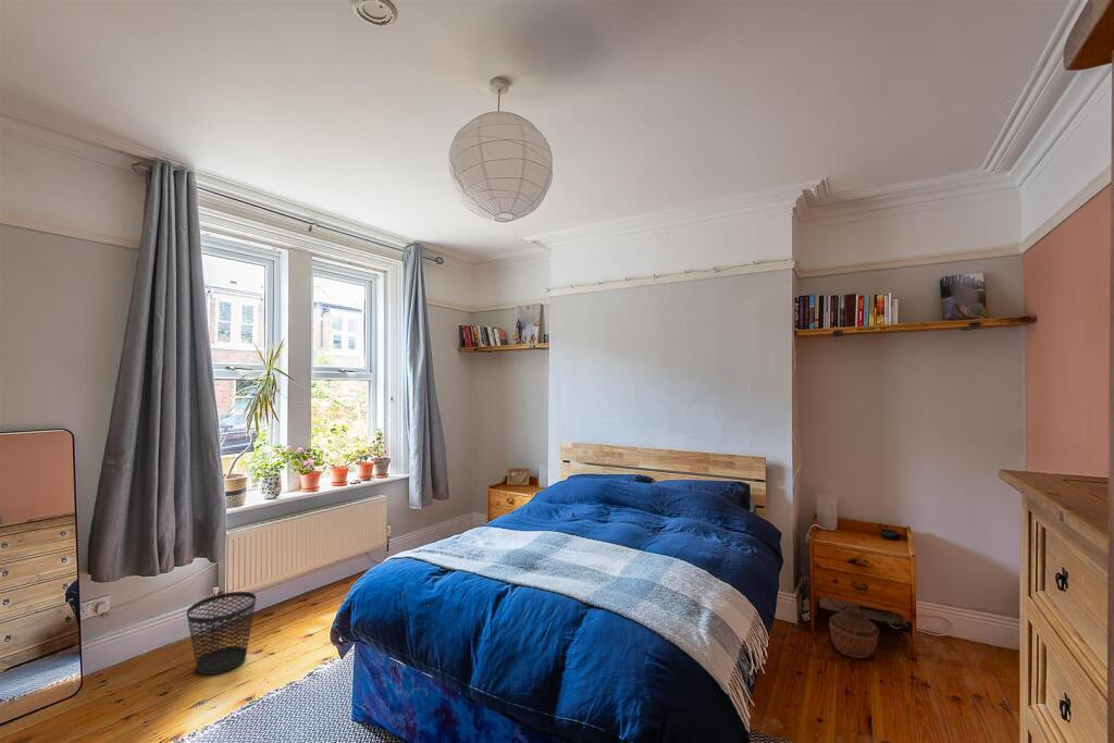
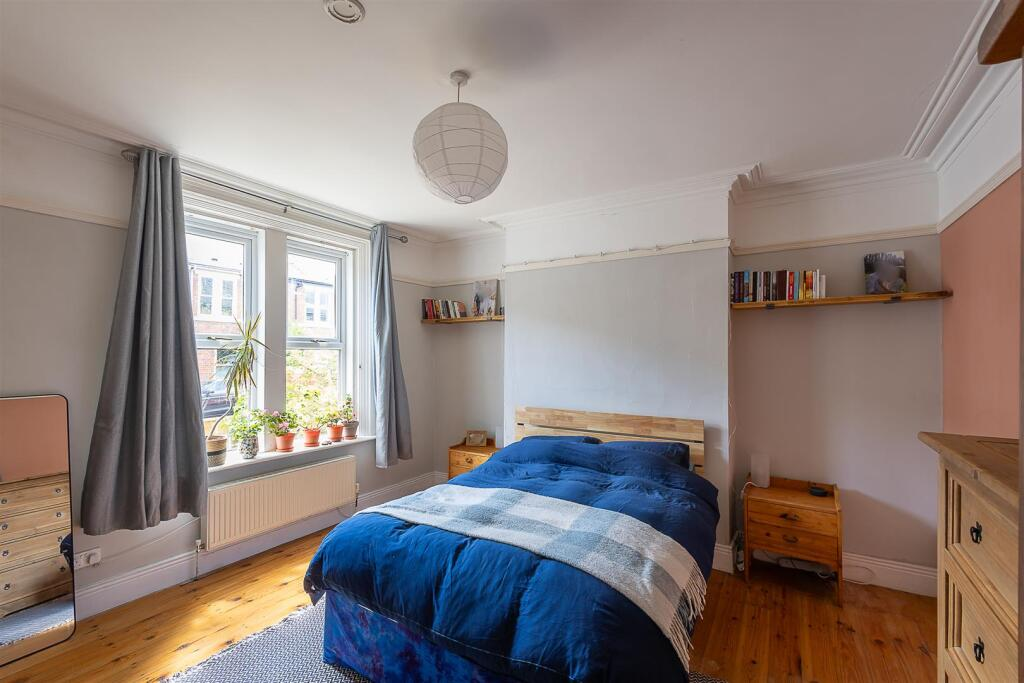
- wastebasket (222, 633)
- woven basket (853, 627)
